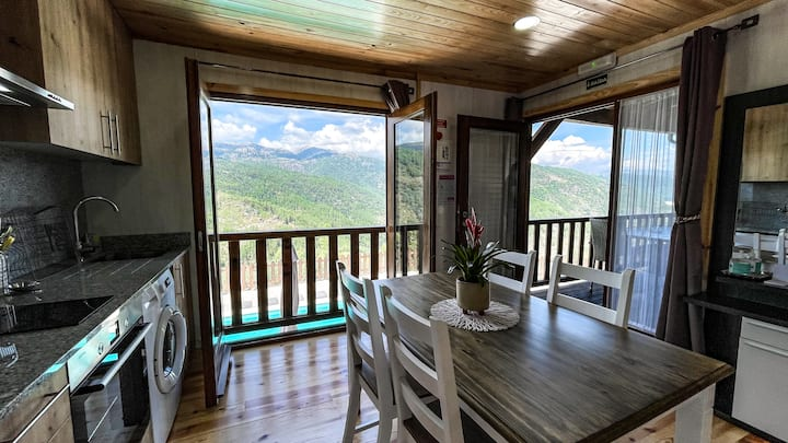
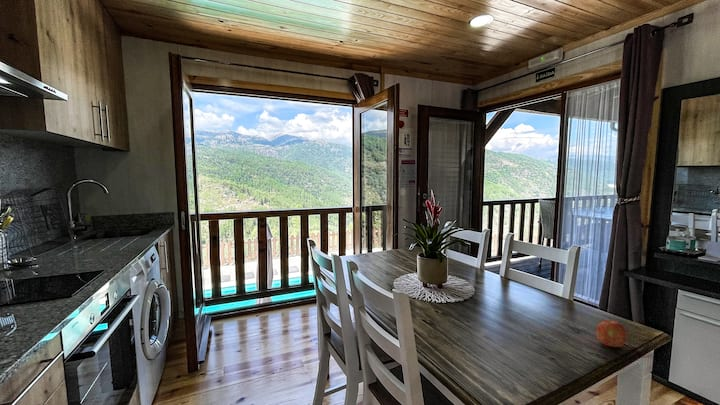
+ fruit (611, 332)
